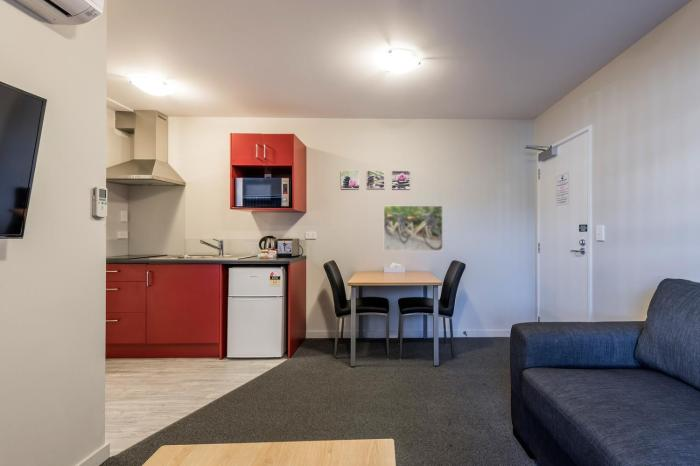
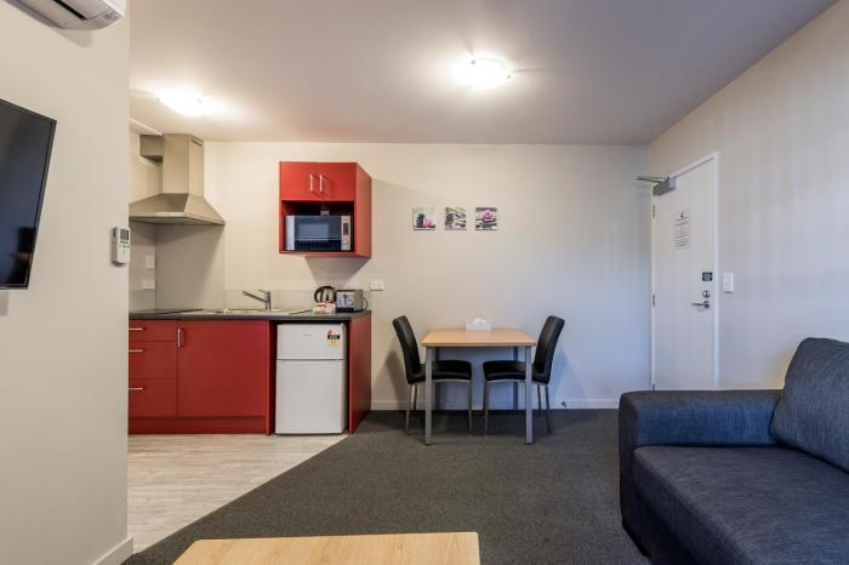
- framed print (412, 228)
